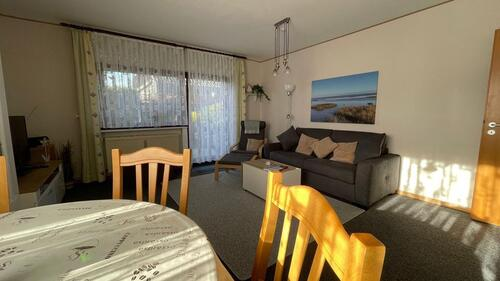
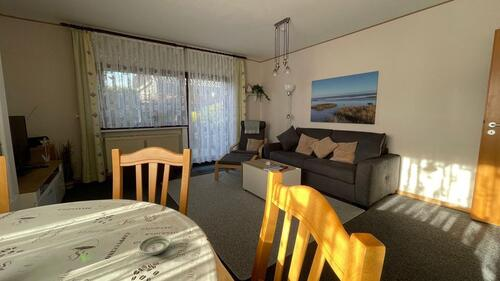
+ saucer (155, 246)
